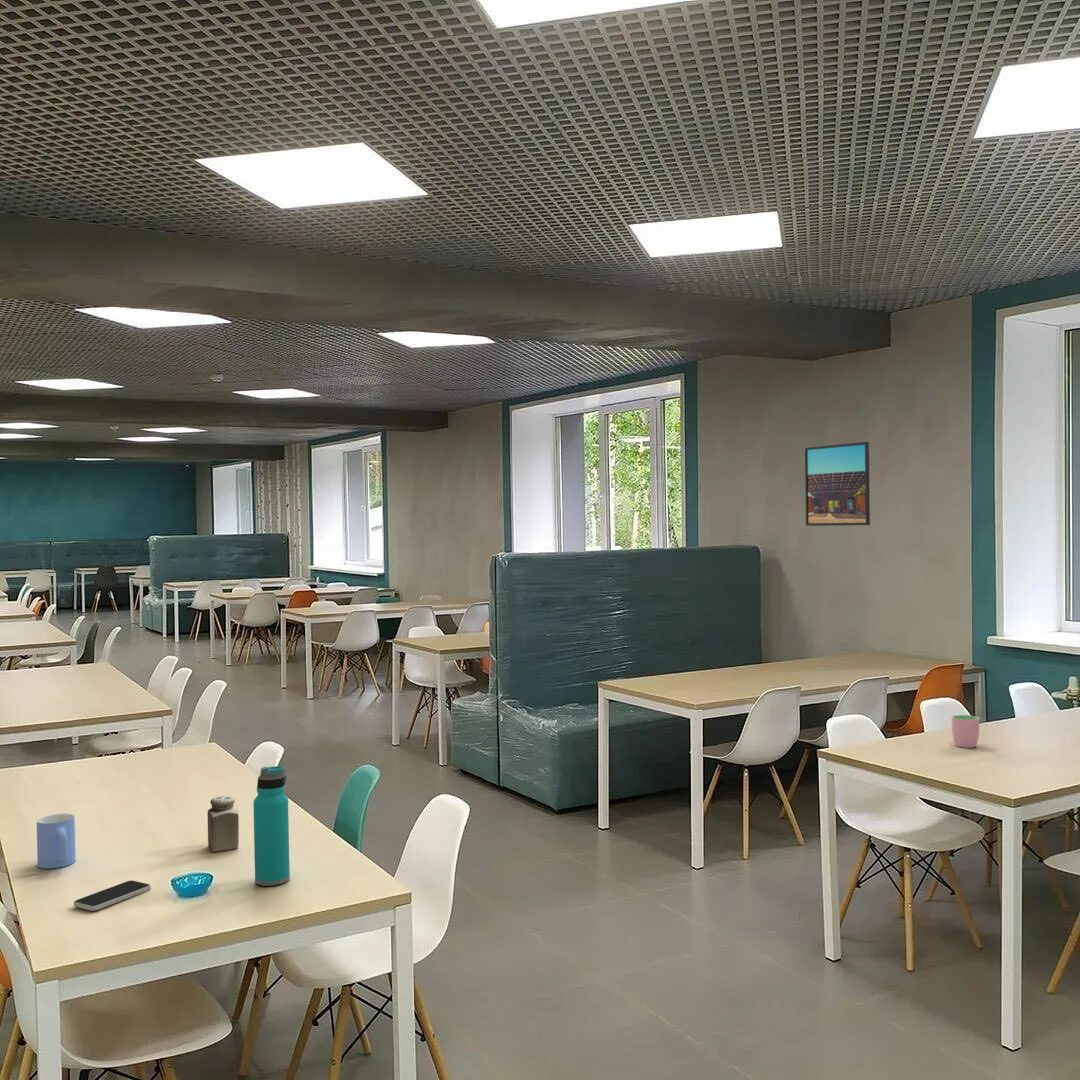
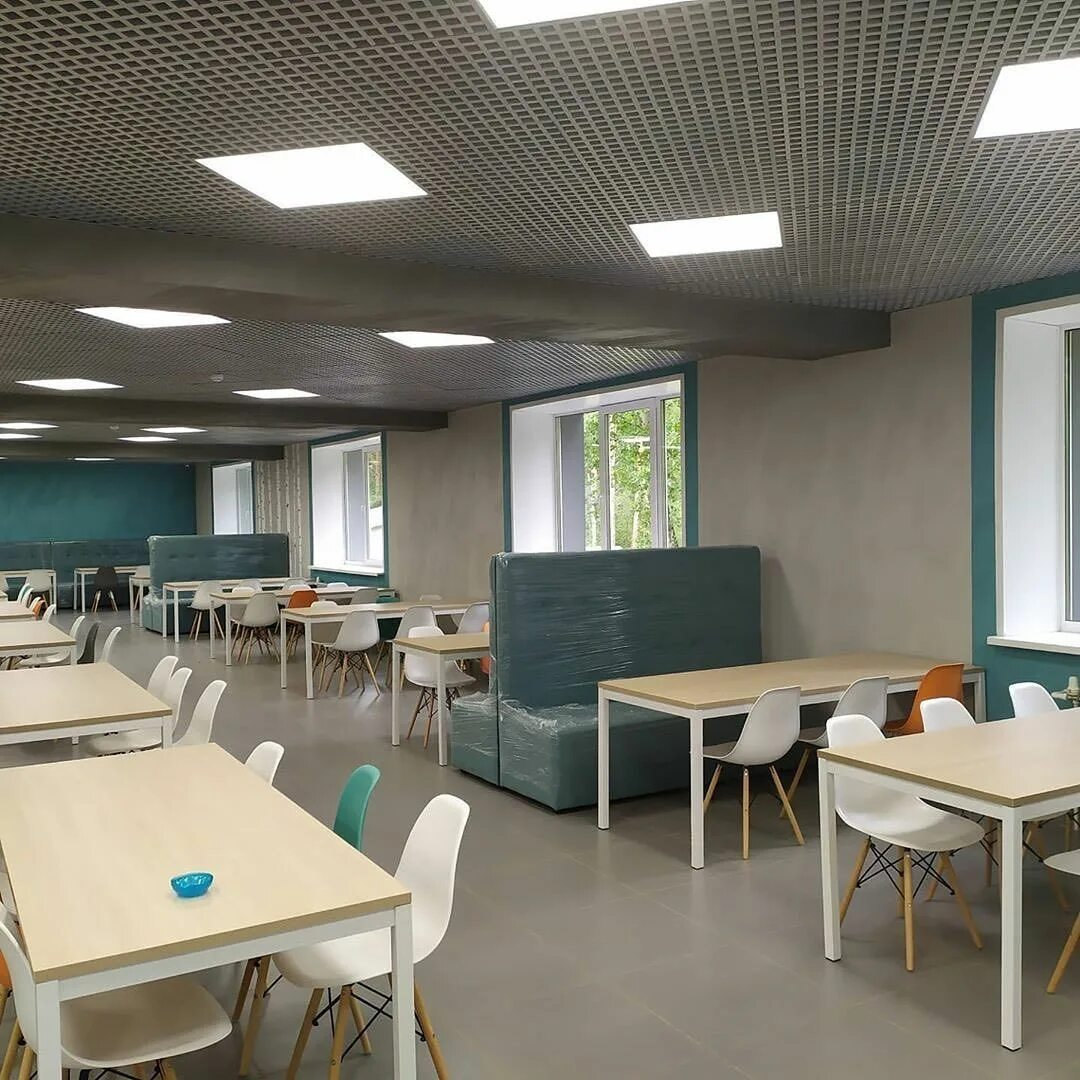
- smartphone (113, 895)
- mug (55, 842)
- cup (966, 730)
- water bottle (271, 823)
- salt shaker (222, 822)
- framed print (836, 485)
